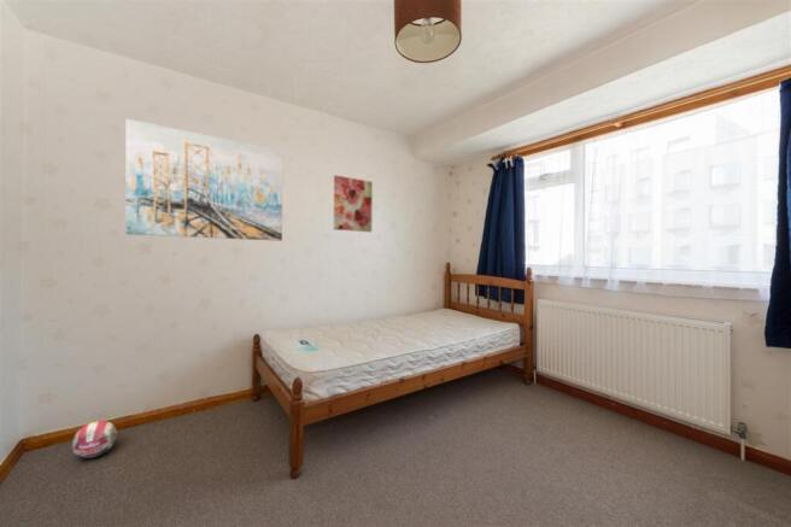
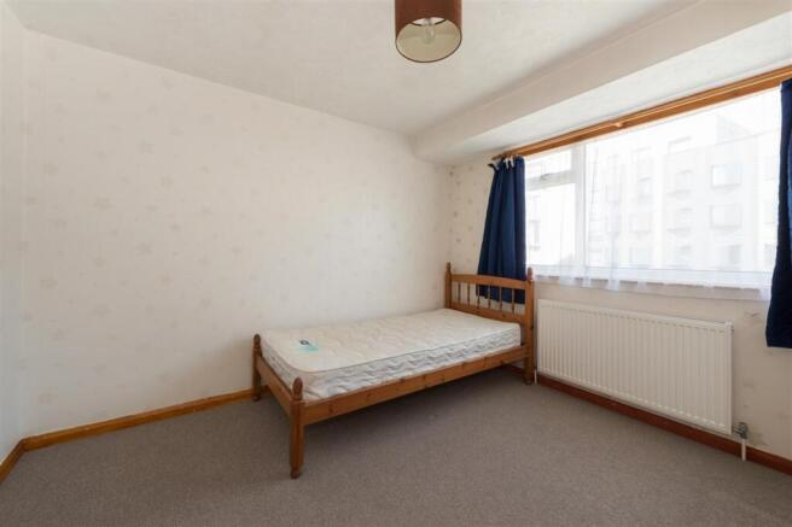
- wall art (212, 187)
- ball (95, 437)
- wall art (353, 204)
